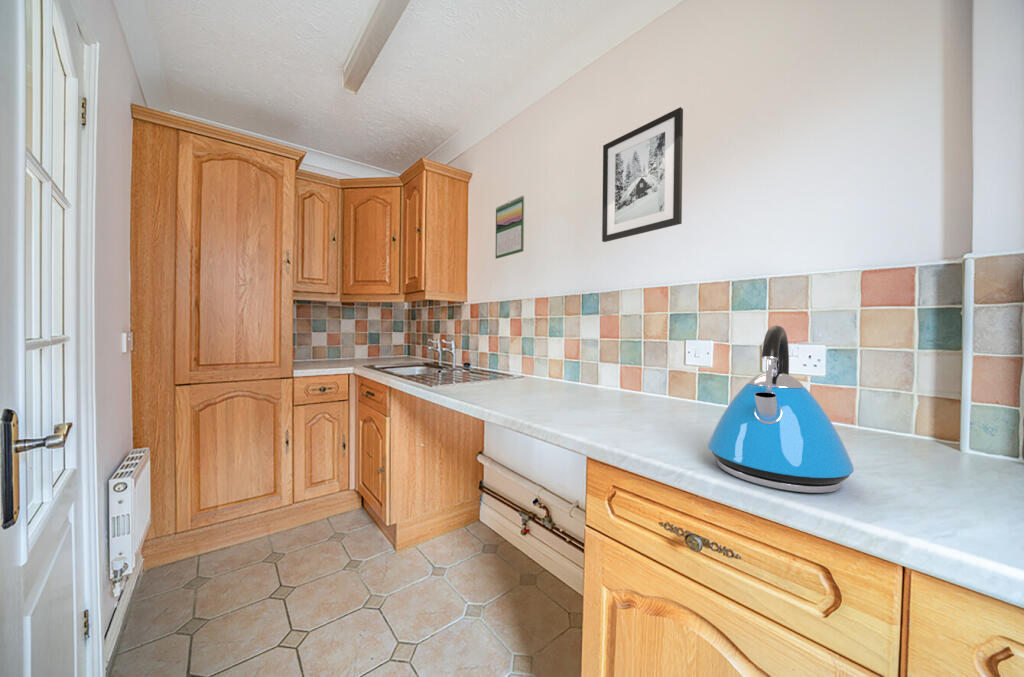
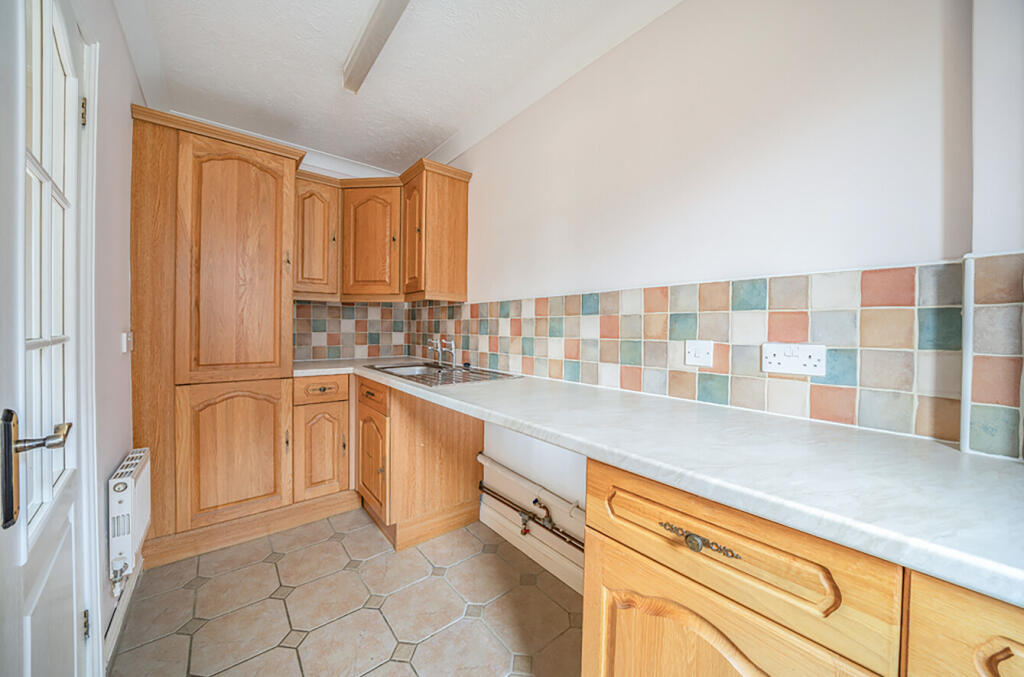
- wall art (638, 181)
- calendar (509, 228)
- kettle (775, 398)
